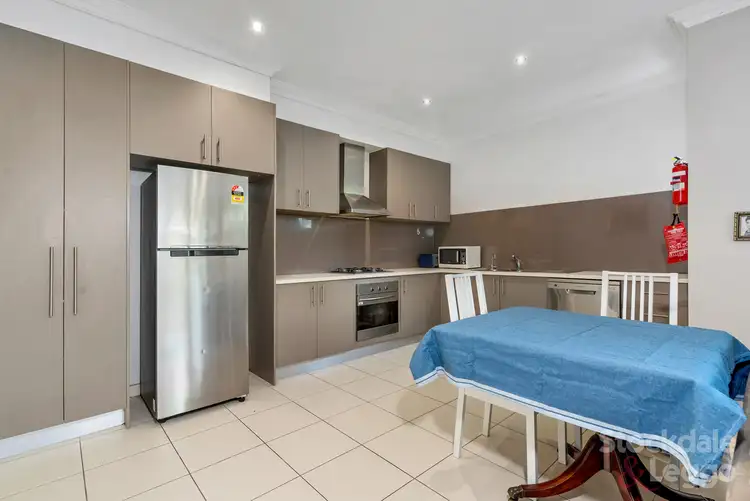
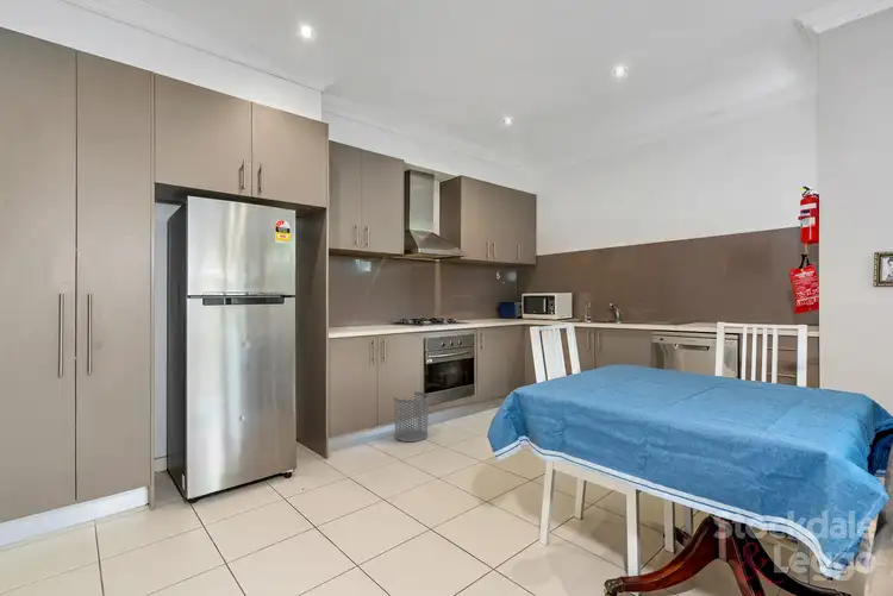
+ waste bin (411, 416)
